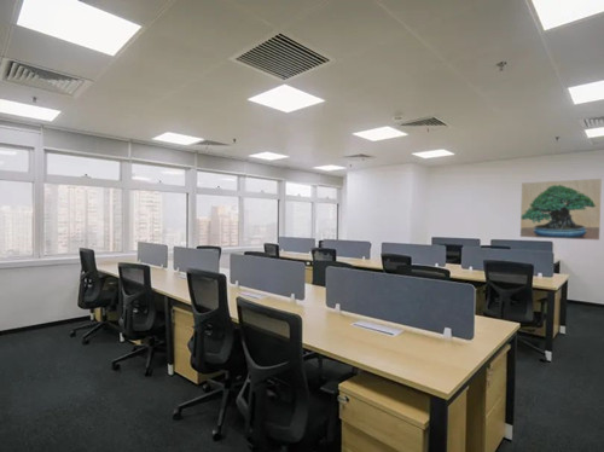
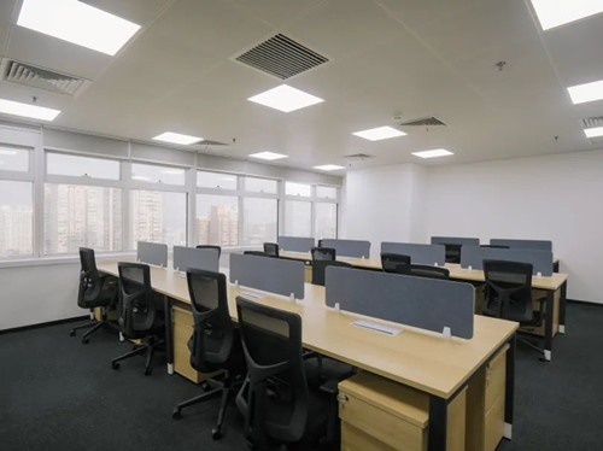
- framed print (558, 209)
